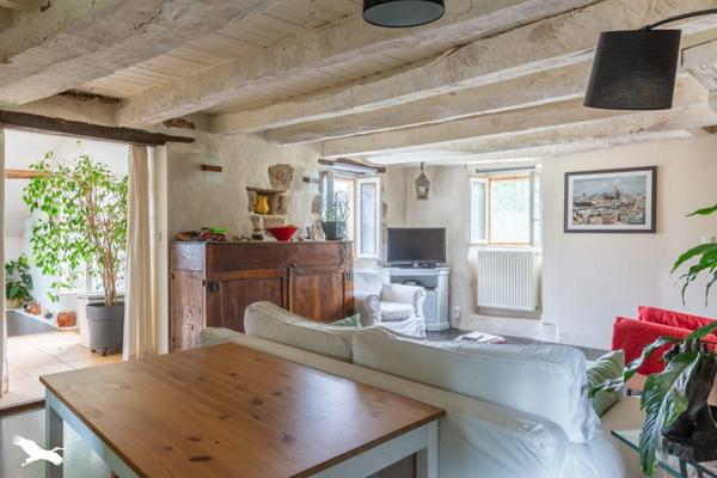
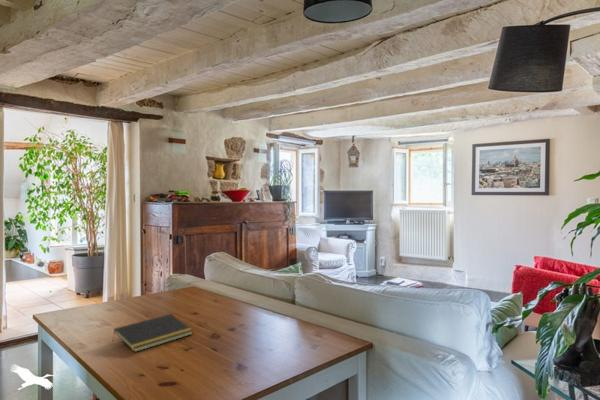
+ notepad (154, 331)
